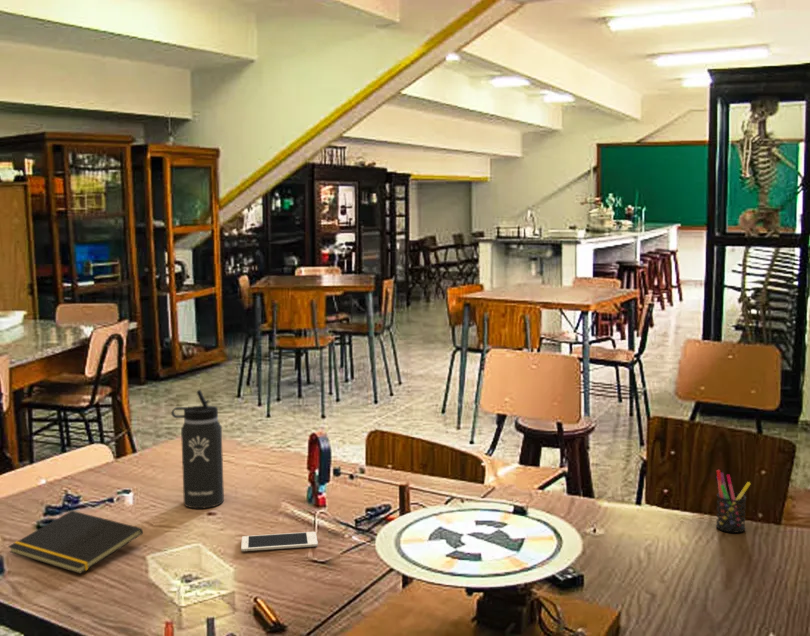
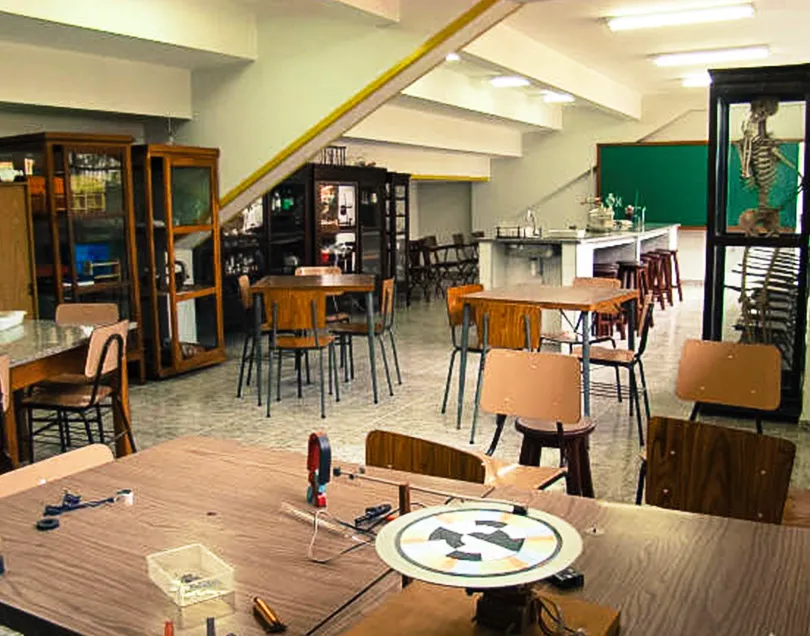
- pen holder (728, 500)
- notepad (75, 540)
- thermos bottle (197, 446)
- cell phone (279, 541)
